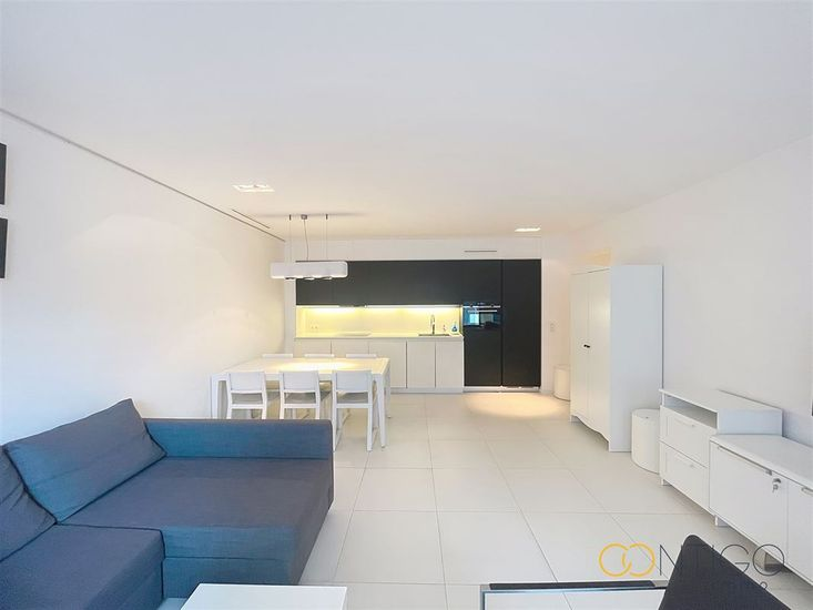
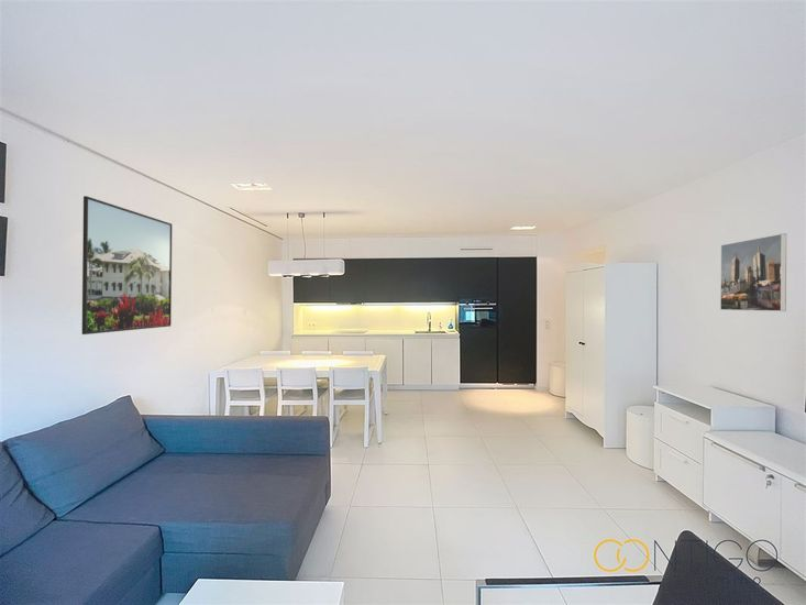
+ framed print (750, 275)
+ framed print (133, 271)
